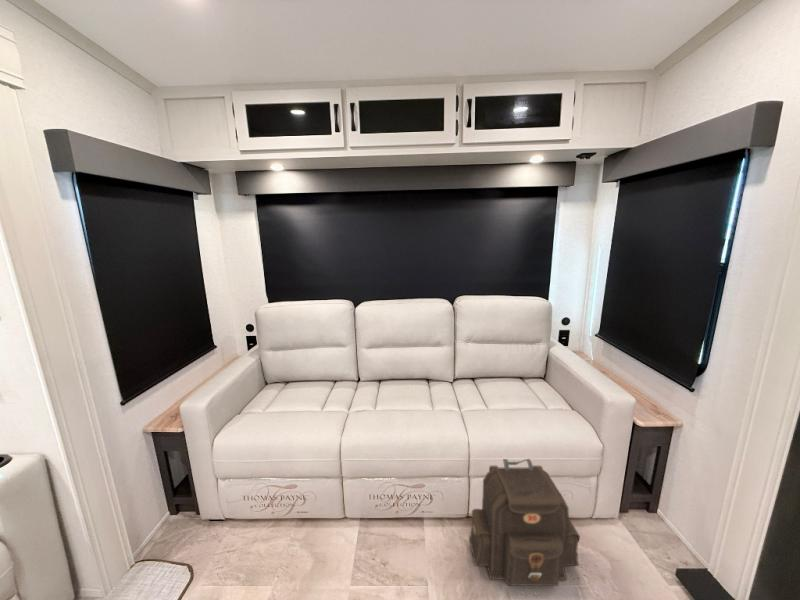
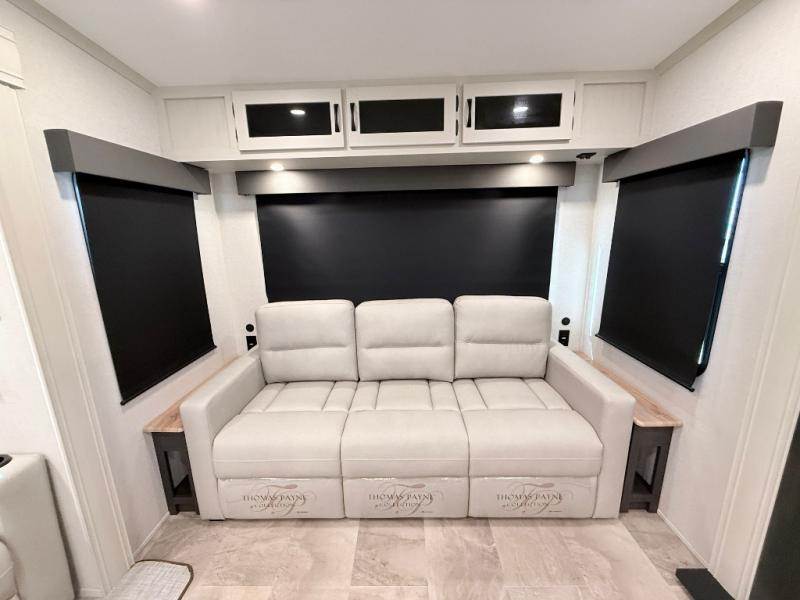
- backpack (523, 516)
